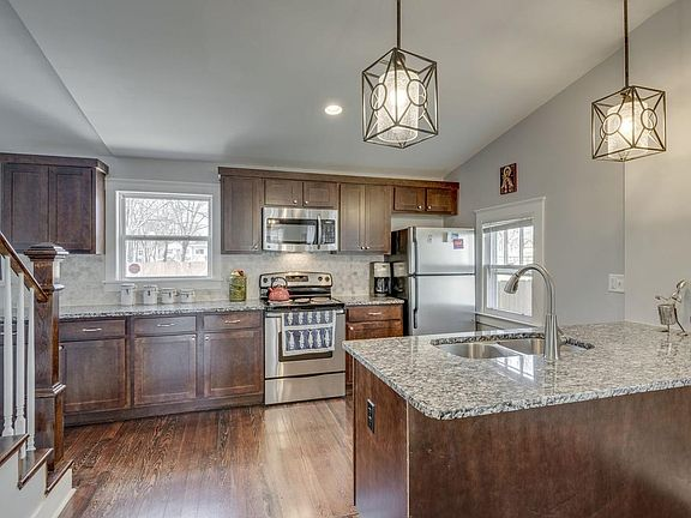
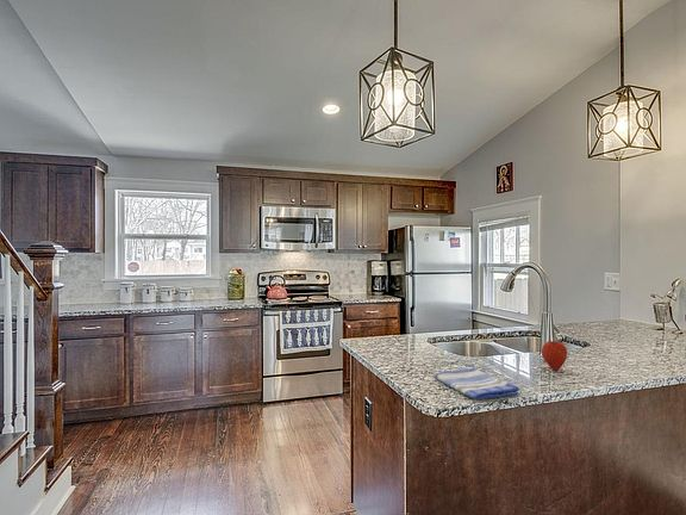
+ dish towel (474, 381)
+ apple (554, 355)
